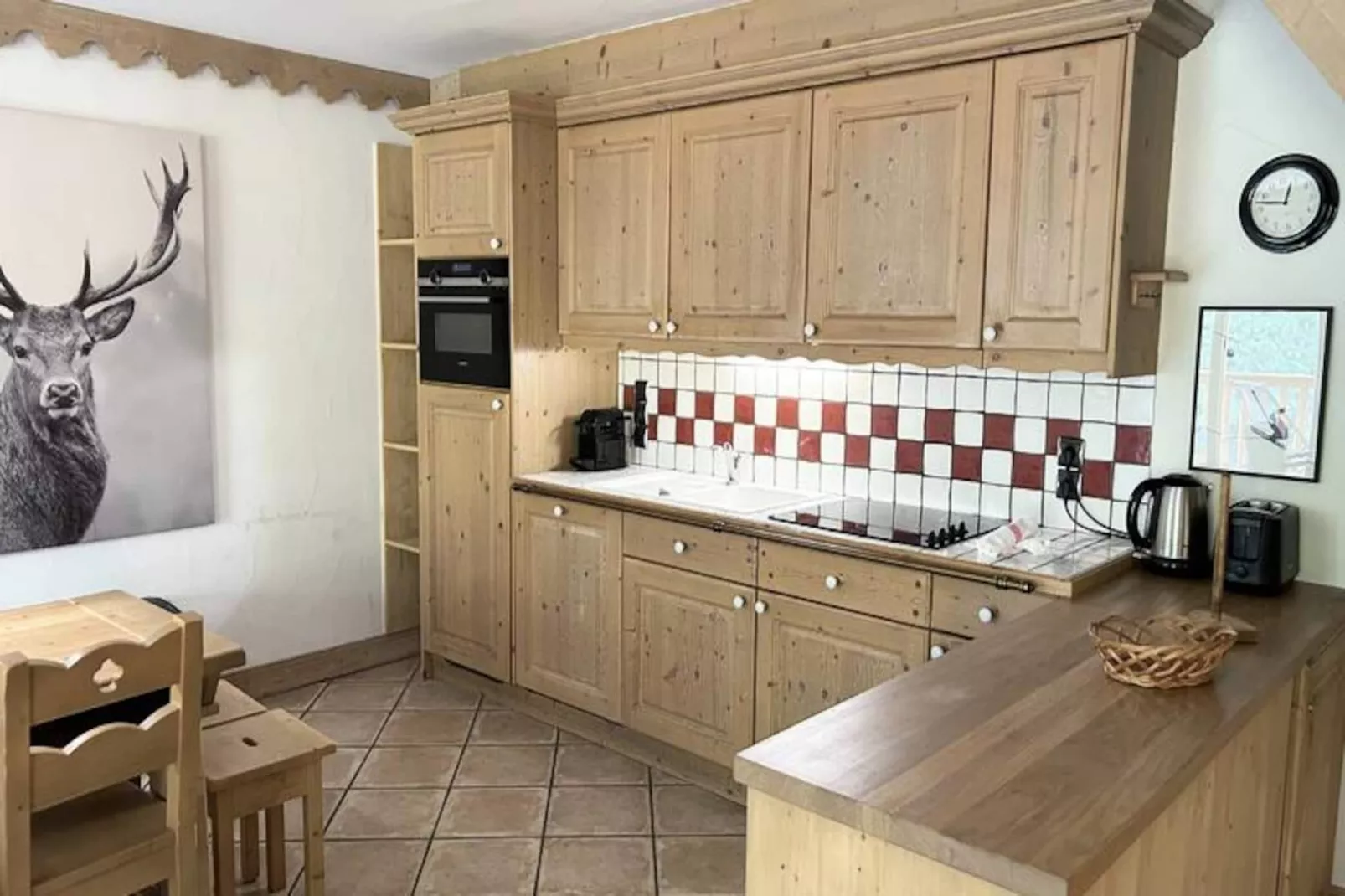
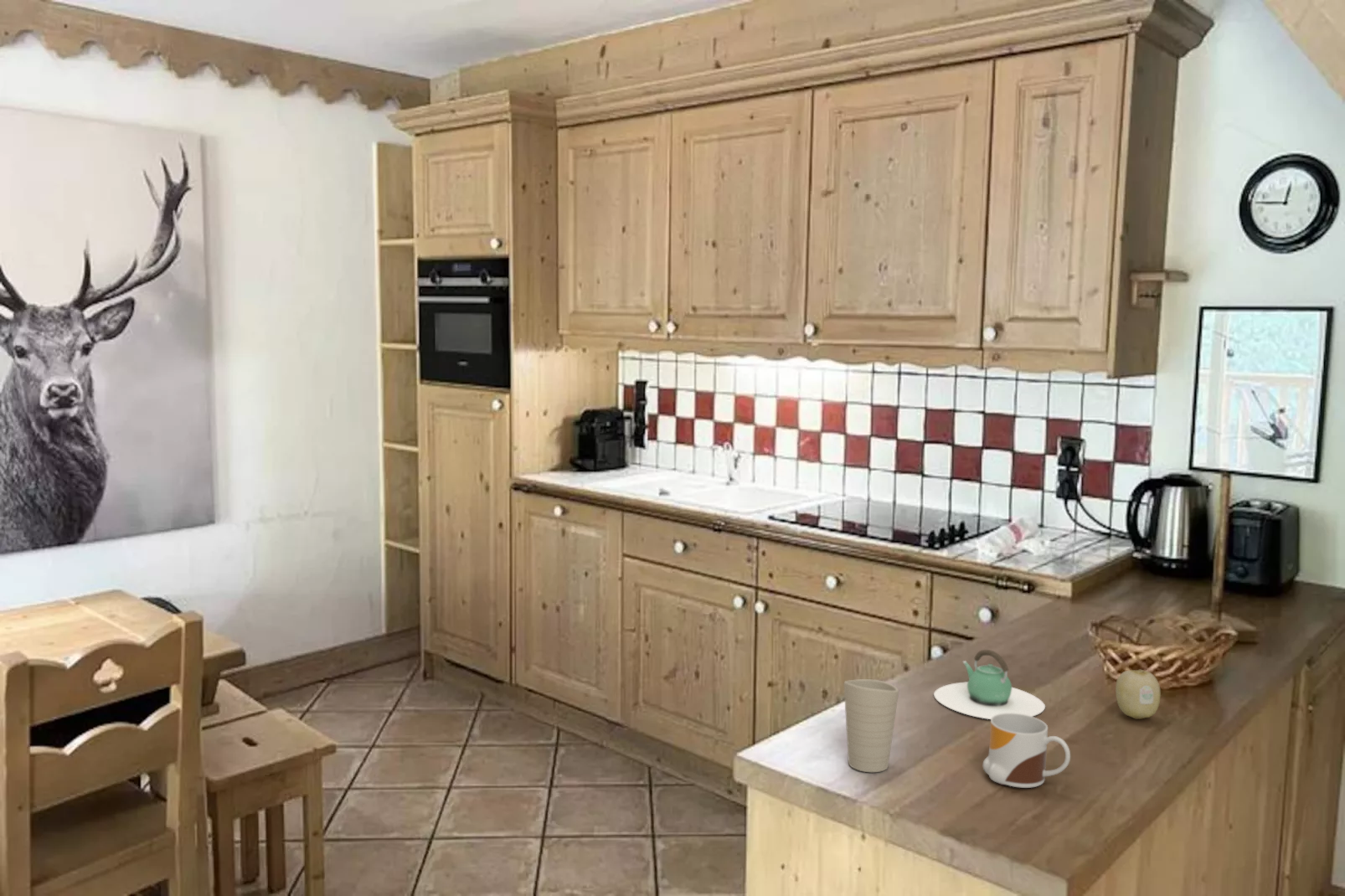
+ teapot (990, 675)
+ fruit (1137, 694)
+ mug (1028, 754)
+ cup (869, 722)
